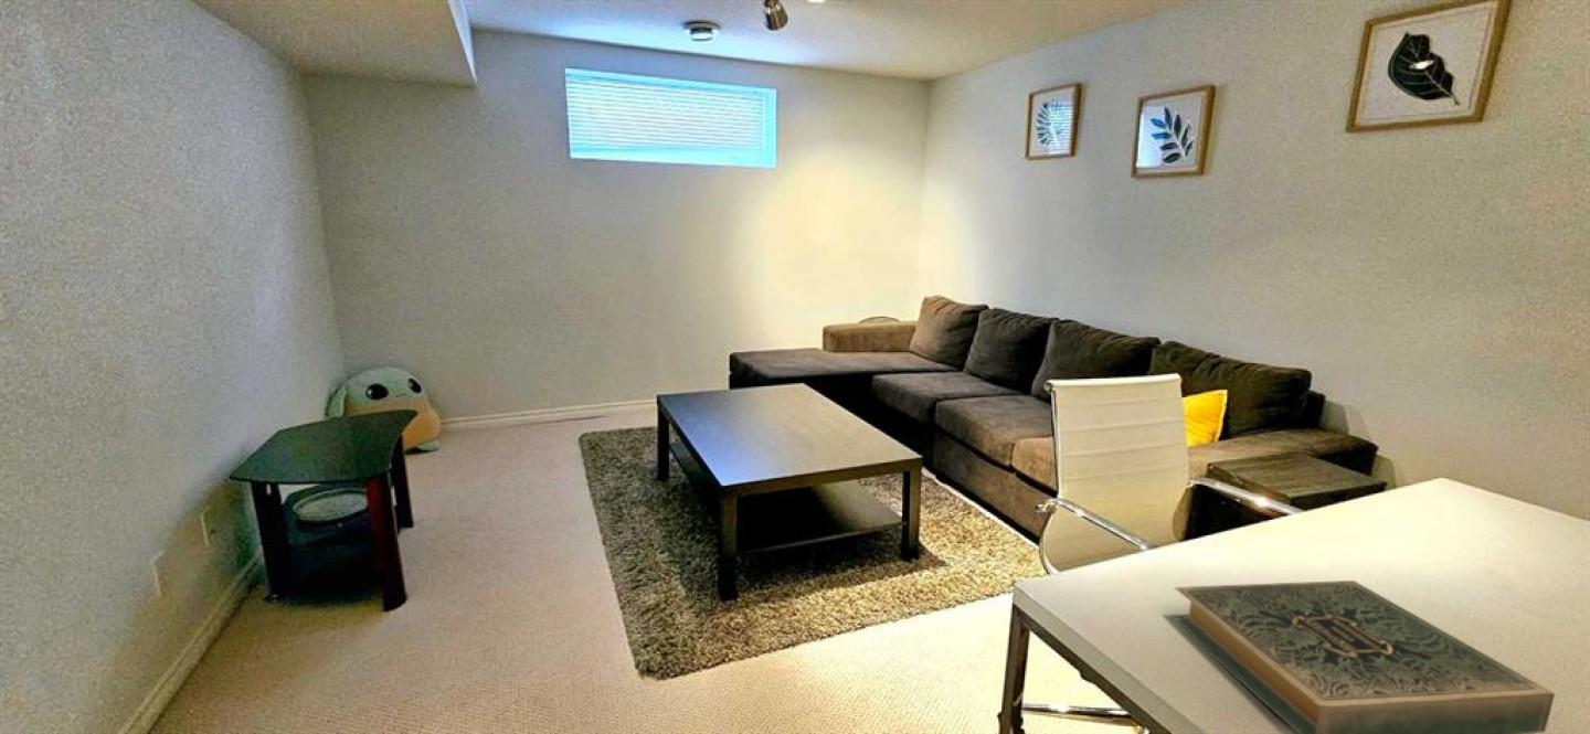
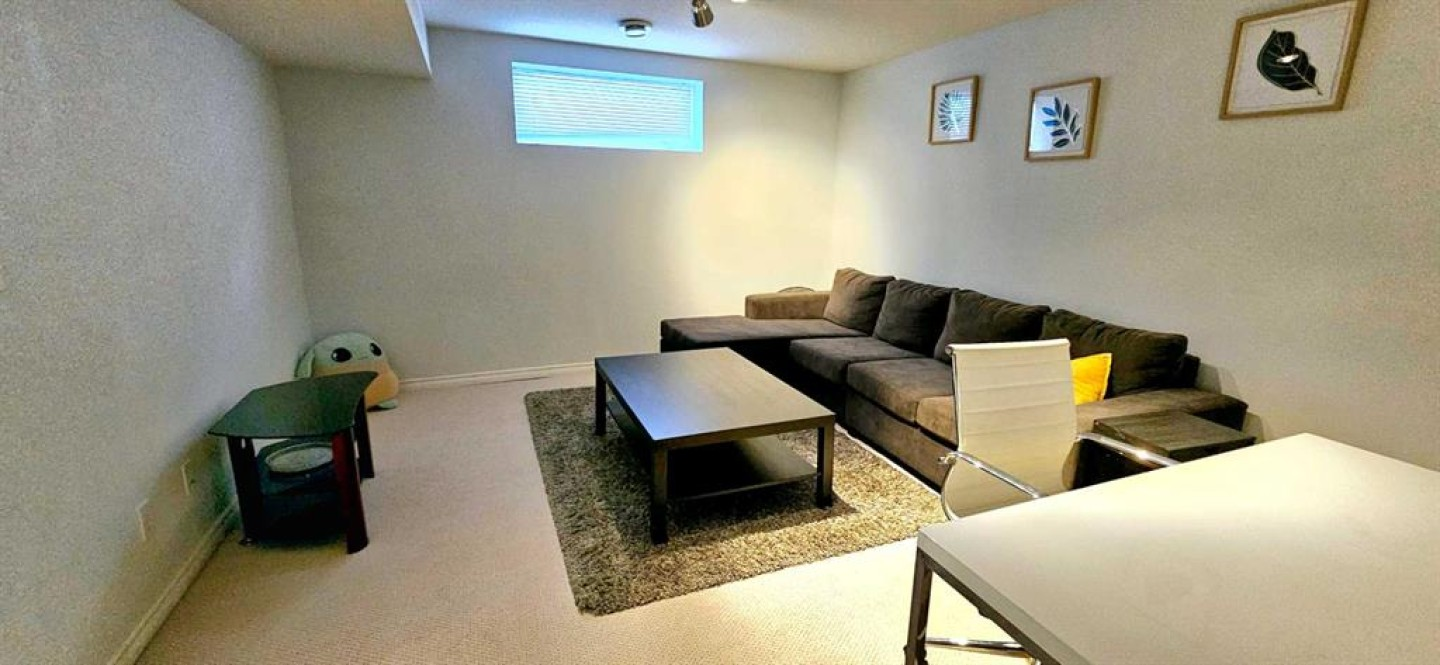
- hardback book (1336, 650)
